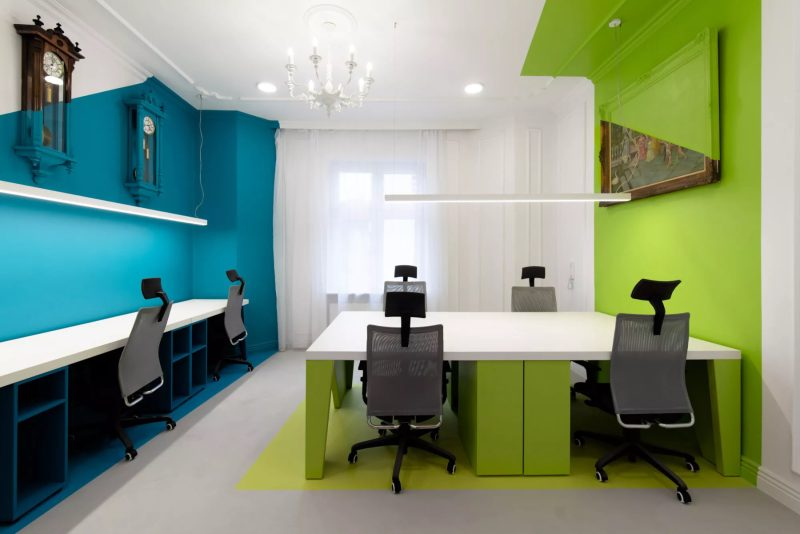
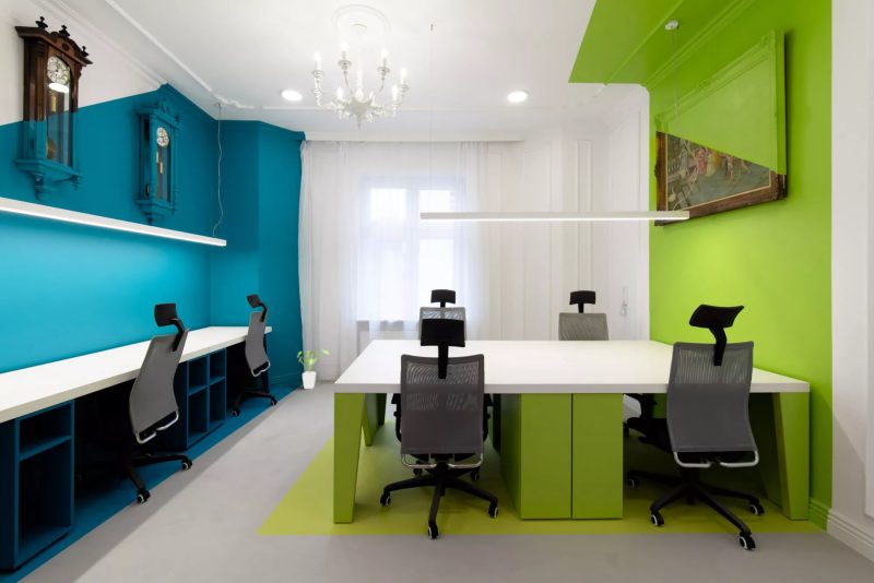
+ house plant (311, 367)
